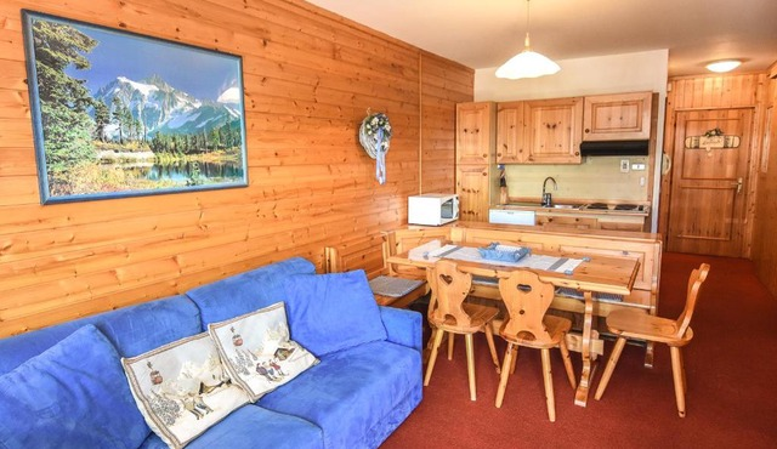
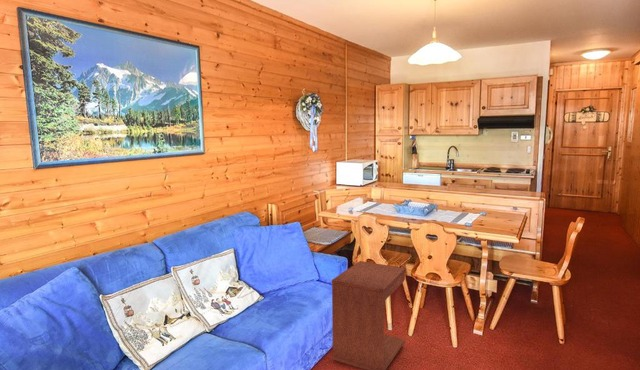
+ side table (370, 314)
